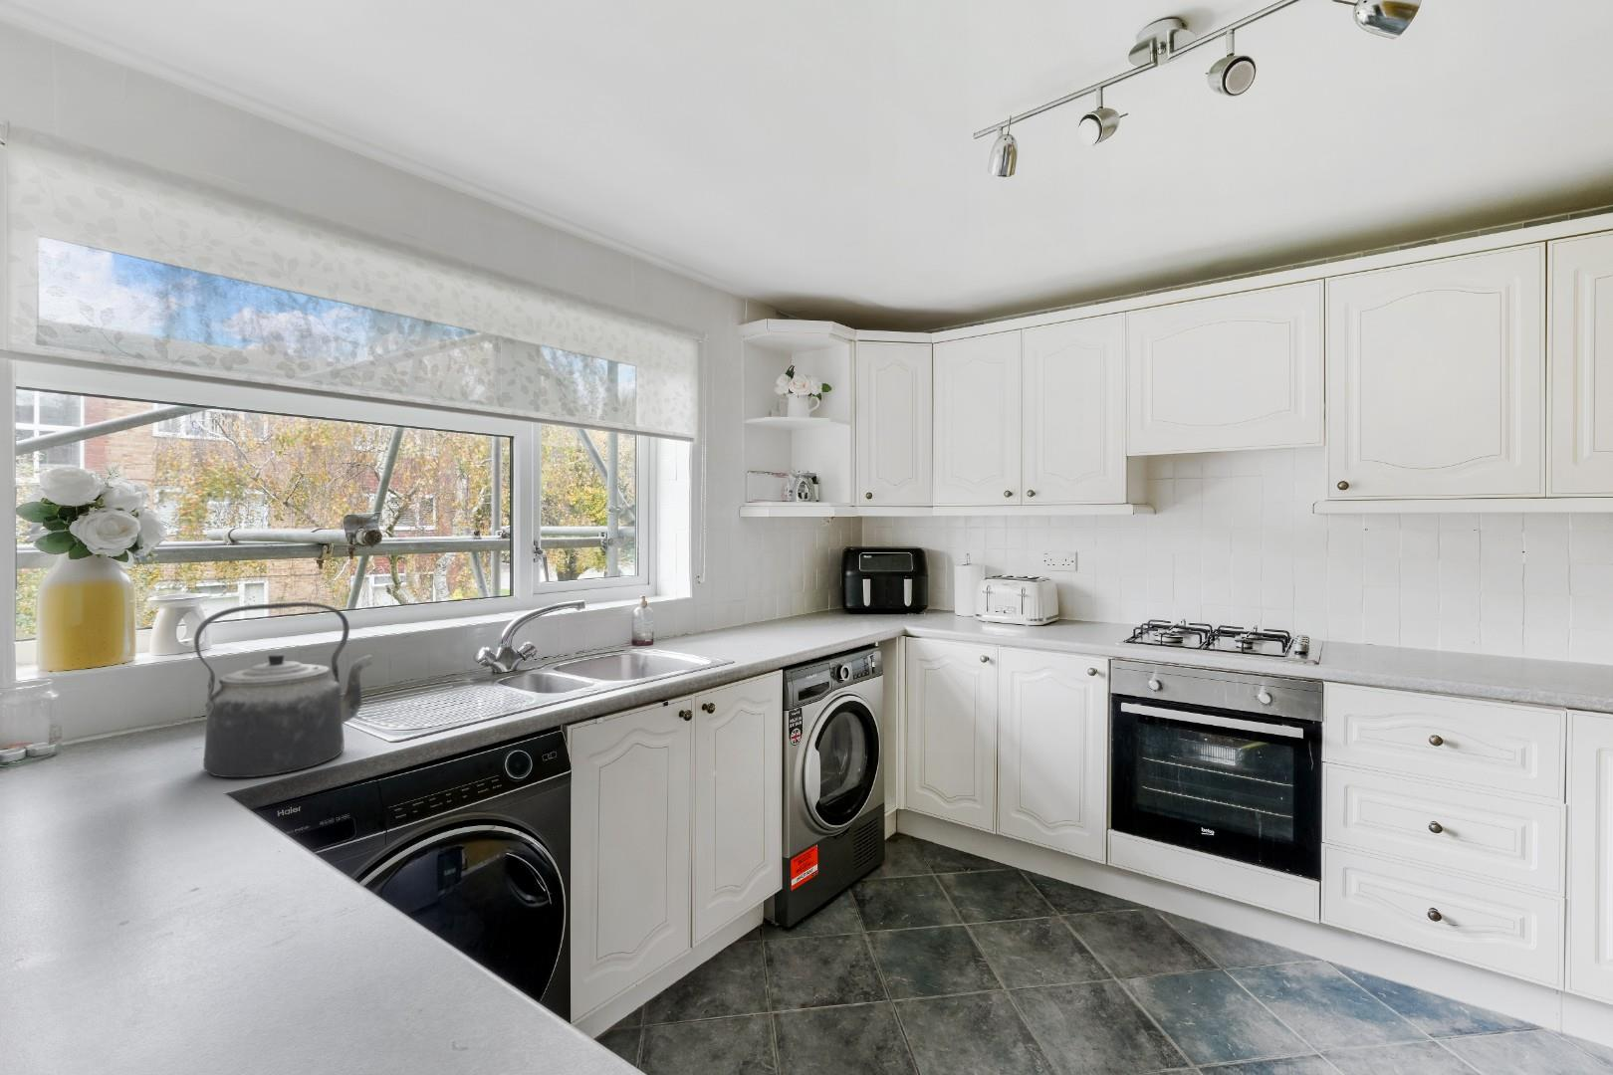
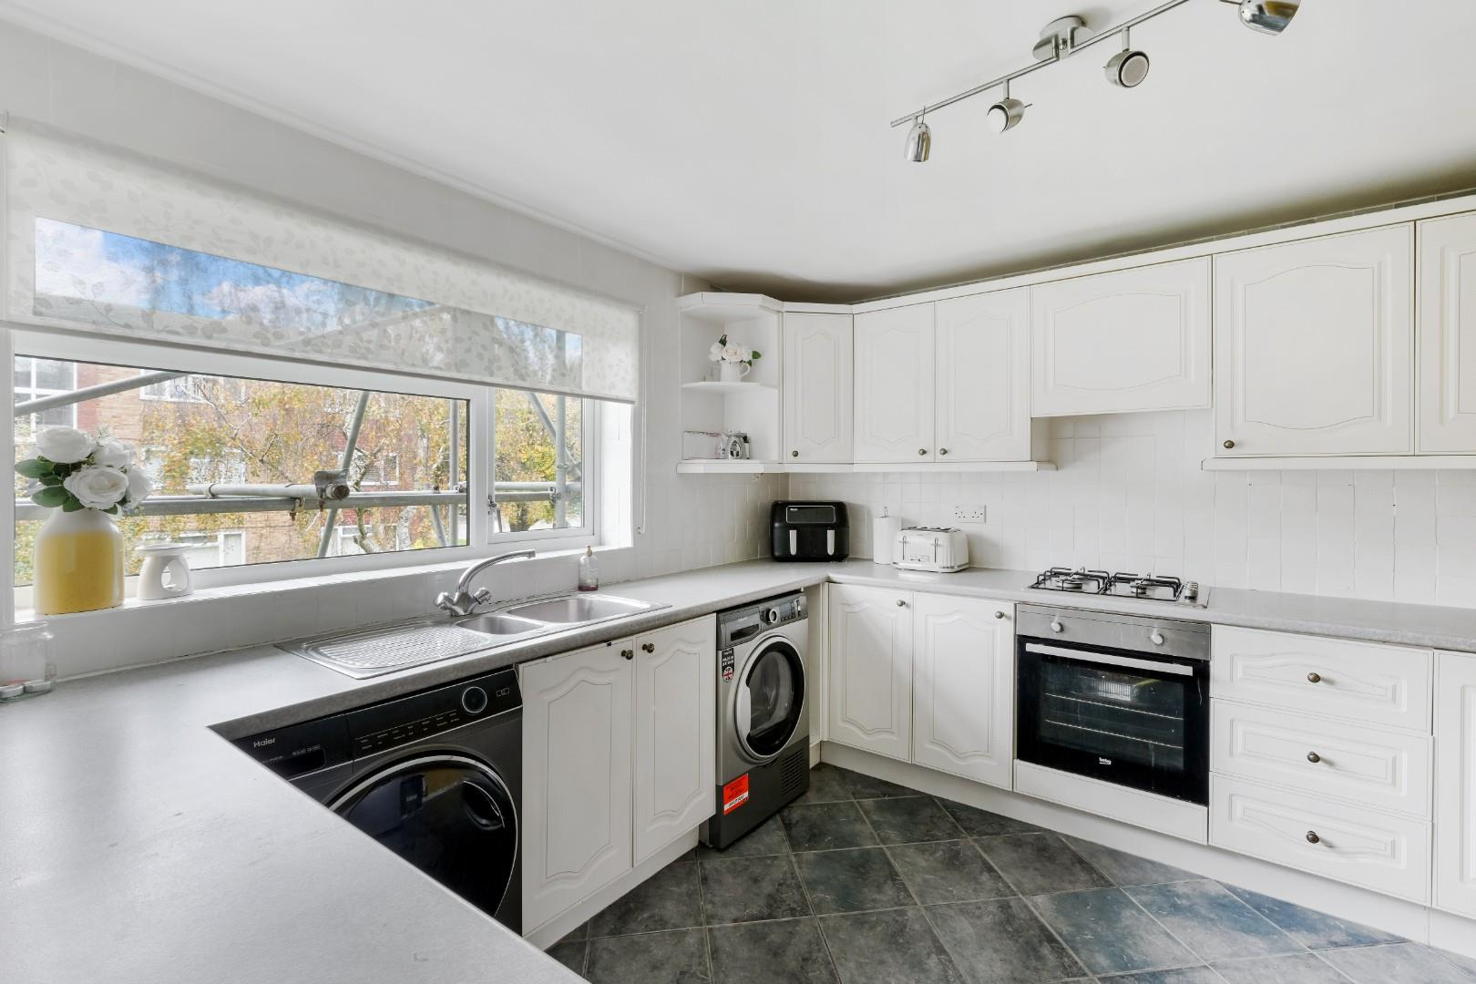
- kettle (289, 680)
